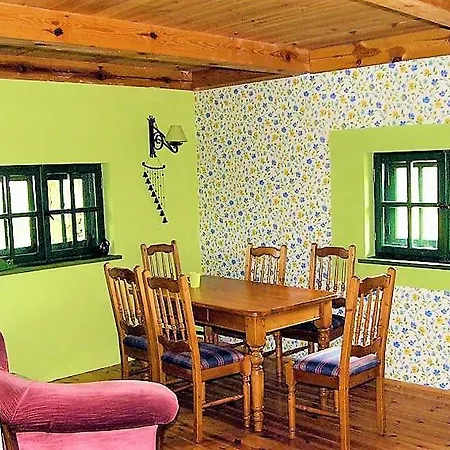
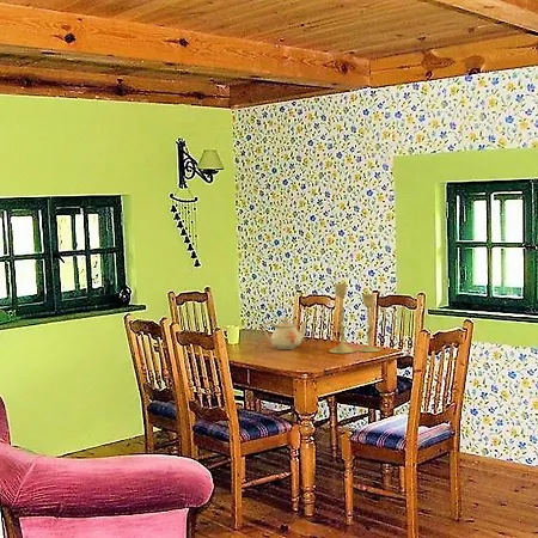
+ candlestick (343, 317)
+ teapot (286, 332)
